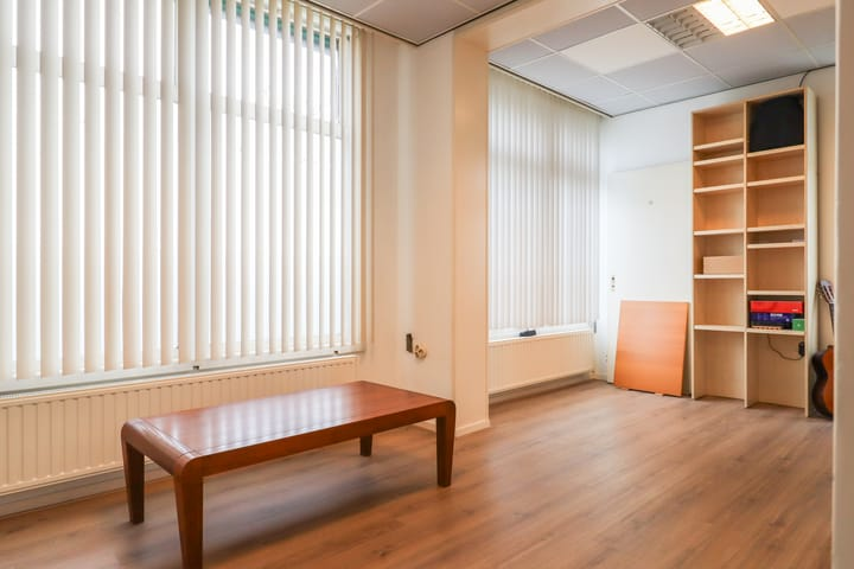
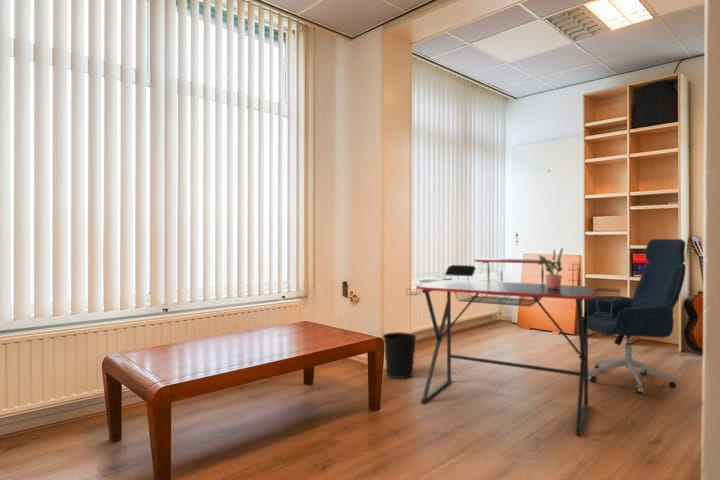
+ desk (504, 304)
+ office chair (632, 310)
+ potted plant (548, 267)
+ wastebasket (399, 355)
